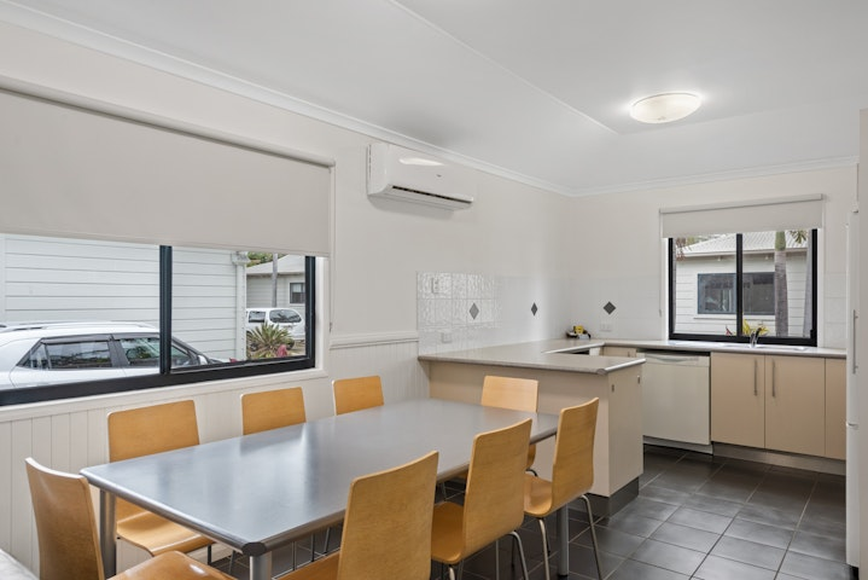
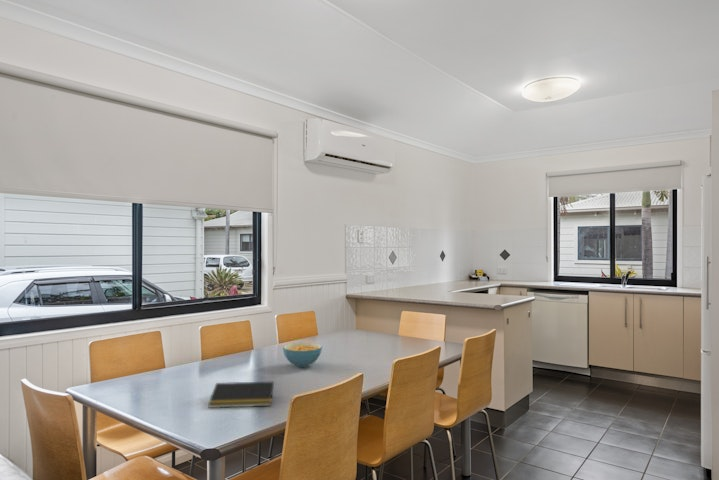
+ cereal bowl (302, 356)
+ notepad (242, 393)
